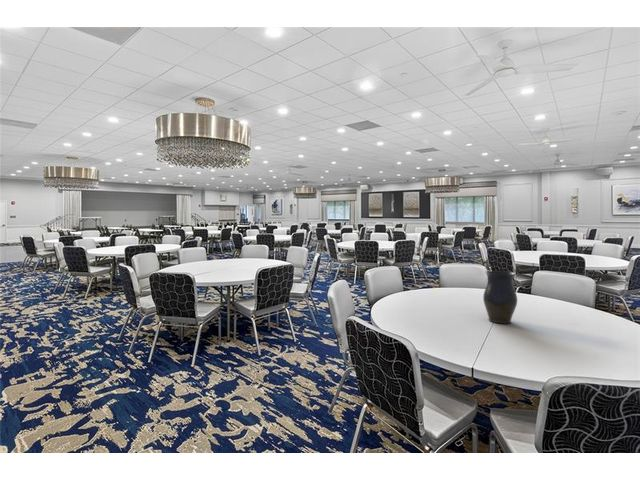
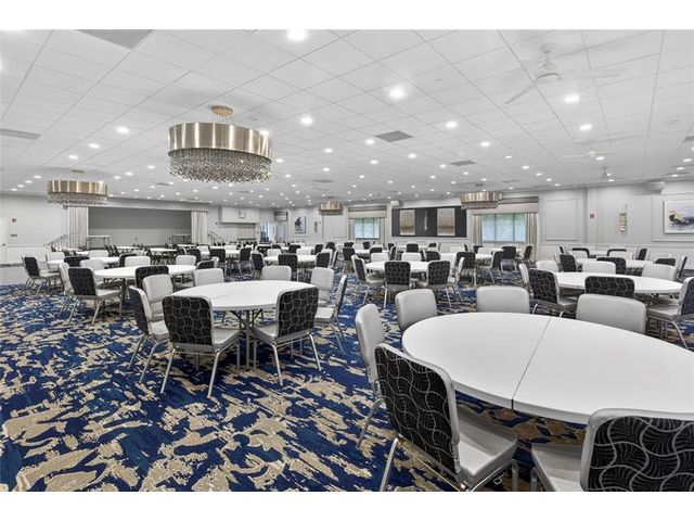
- vase (499, 296)
